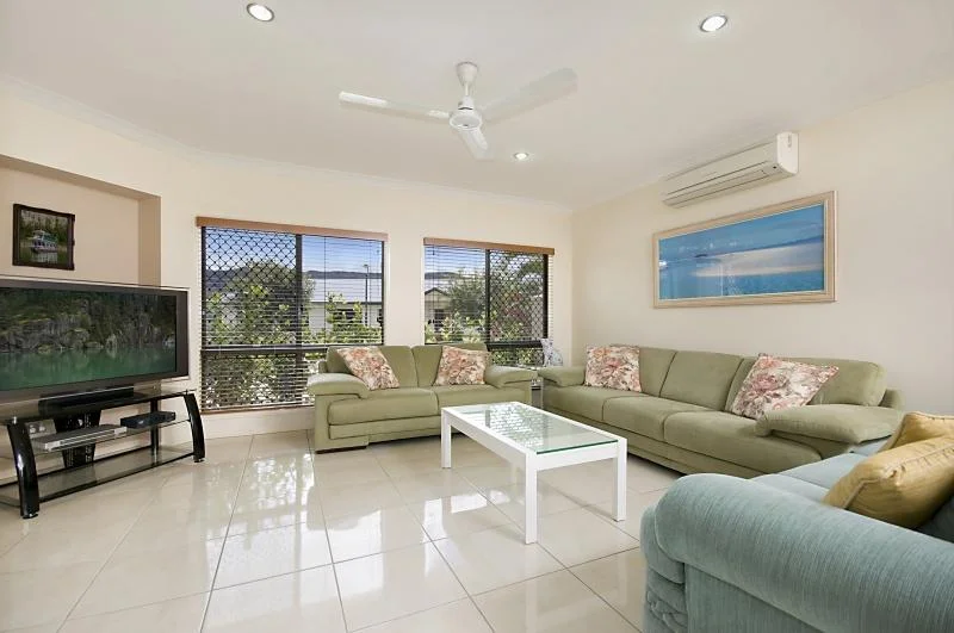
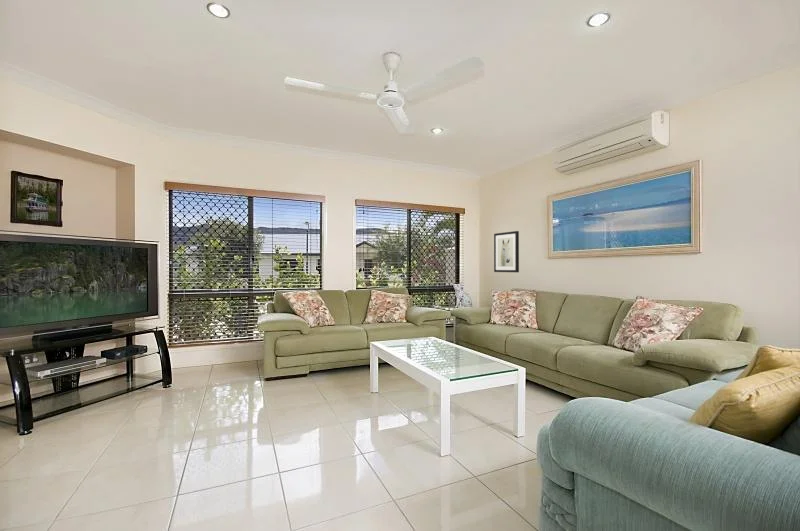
+ wall art (506, 252)
